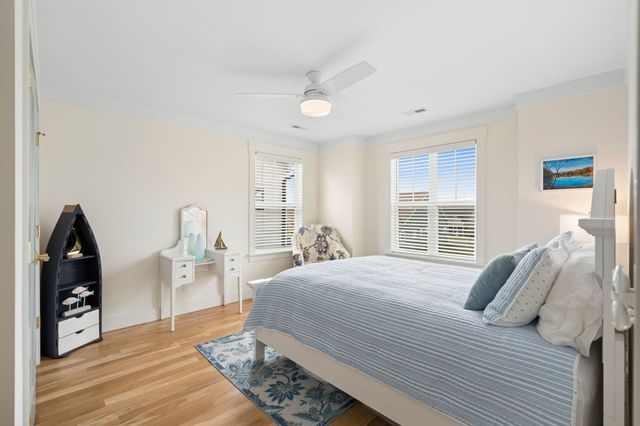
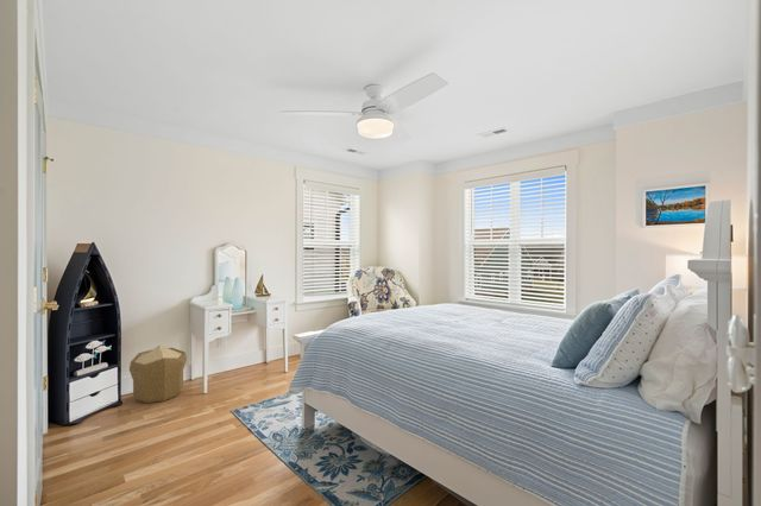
+ pouf (158, 369)
